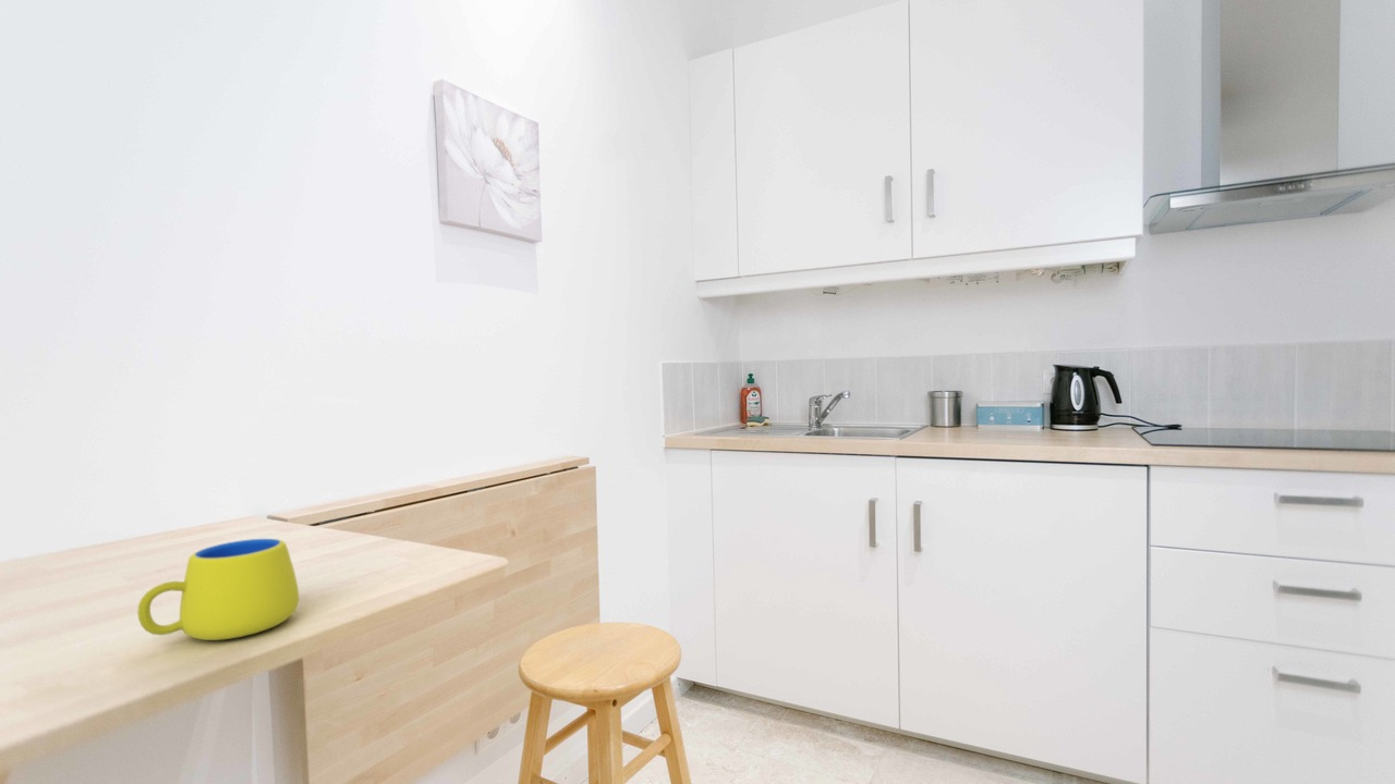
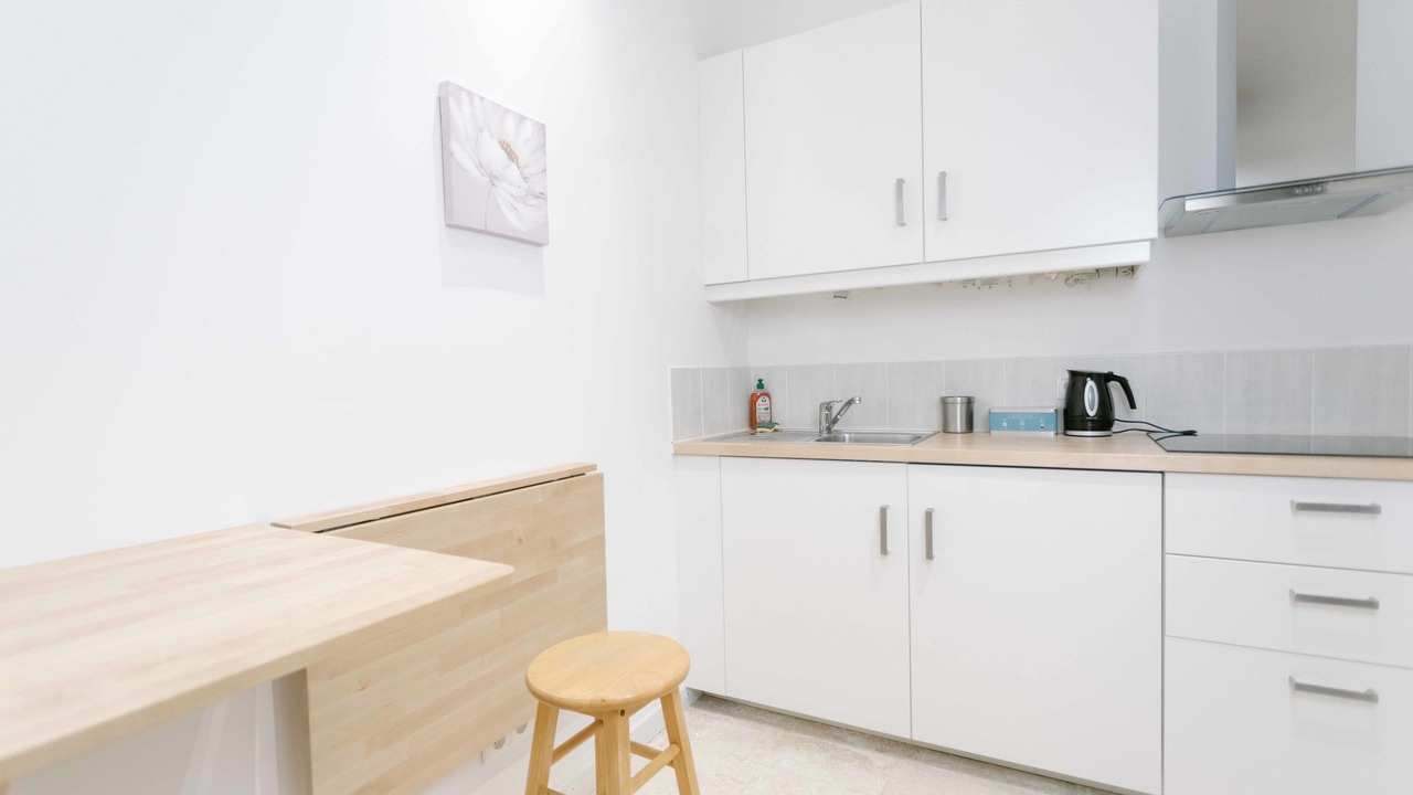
- mug (222, 590)
